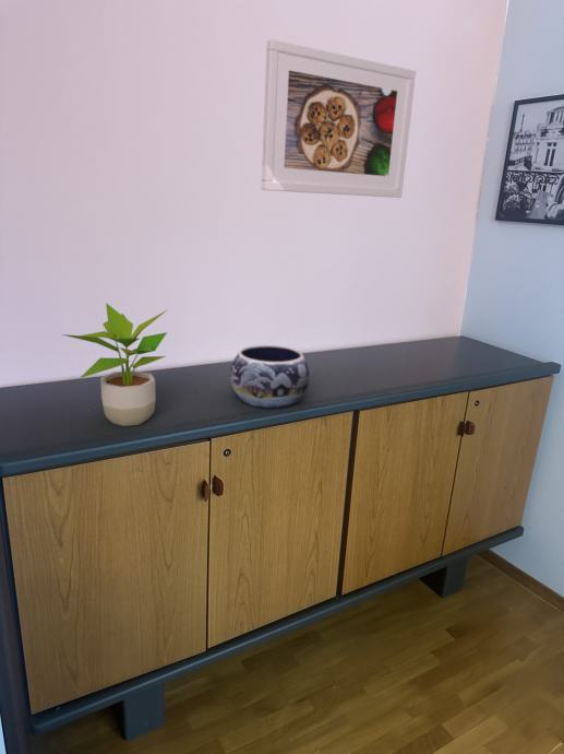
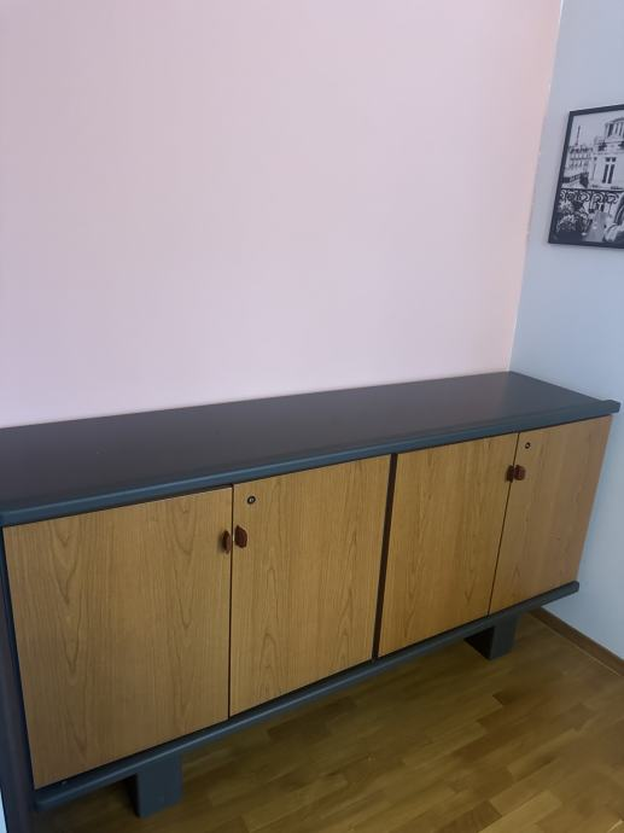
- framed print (341, 128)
- decorative bowl (269, 375)
- potted plant (117, 365)
